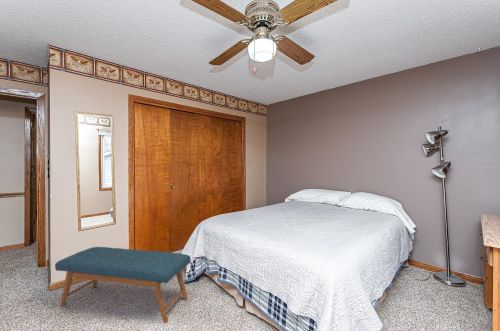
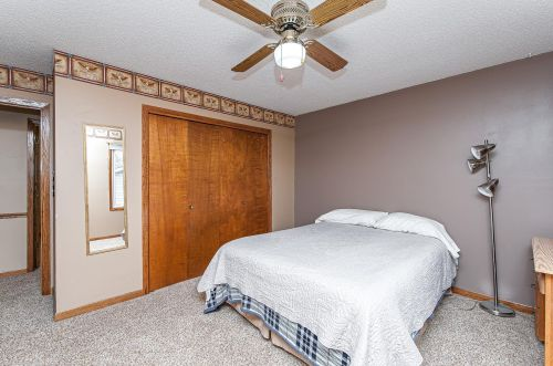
- bench (125, 278)
